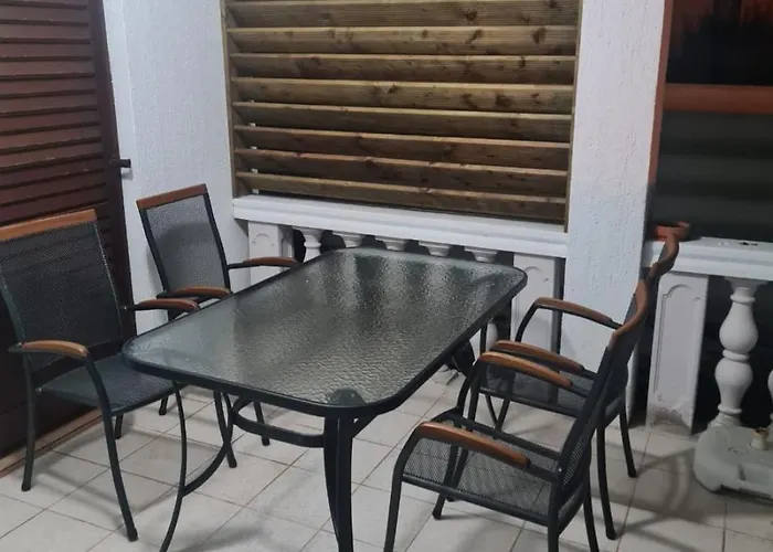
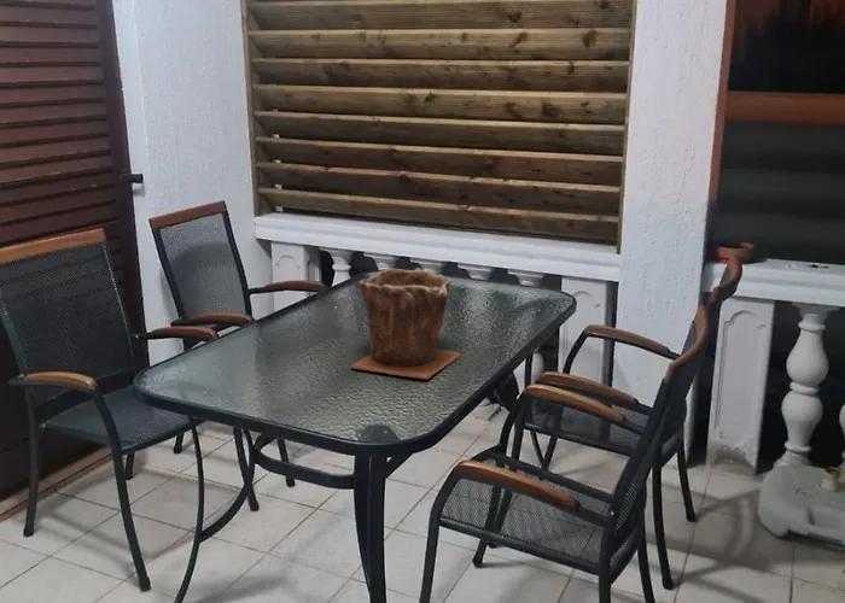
+ plant pot (407, 318)
